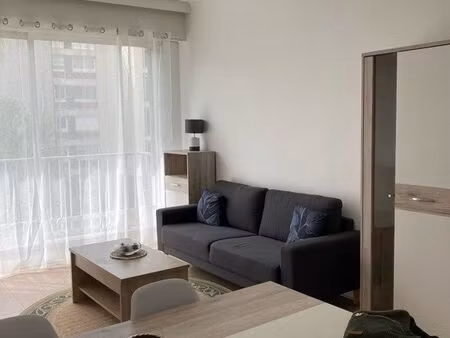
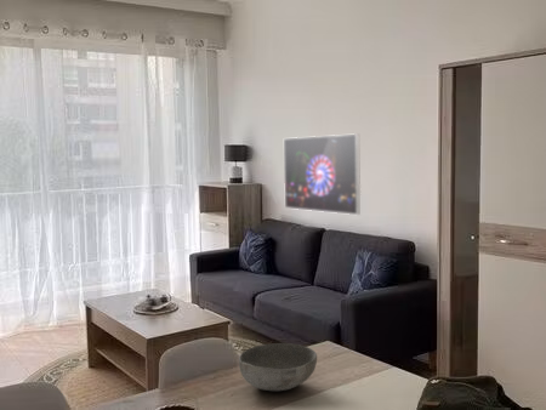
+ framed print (319, 173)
+ bowl (278, 370)
